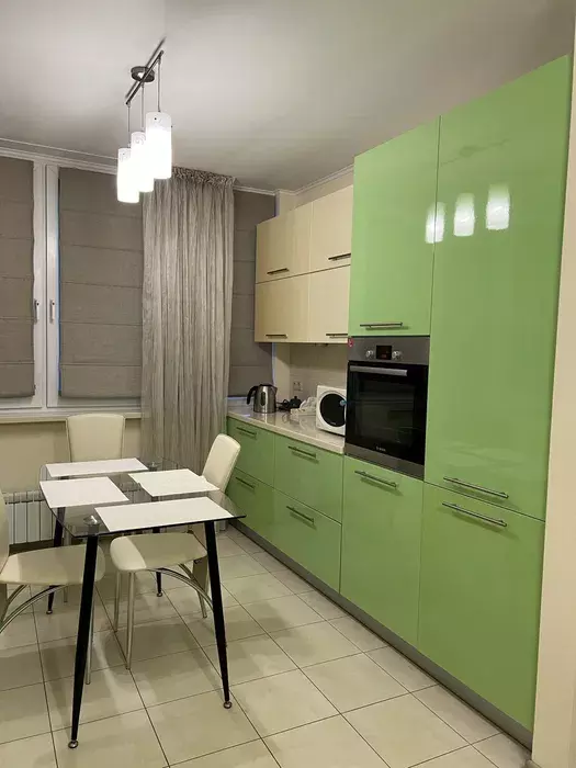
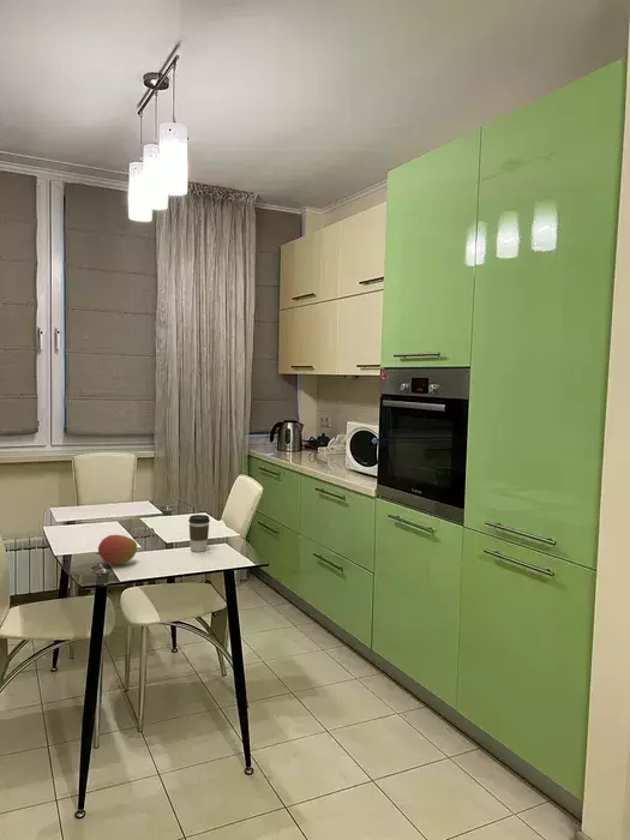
+ coffee cup (198, 533)
+ fruit (116, 548)
